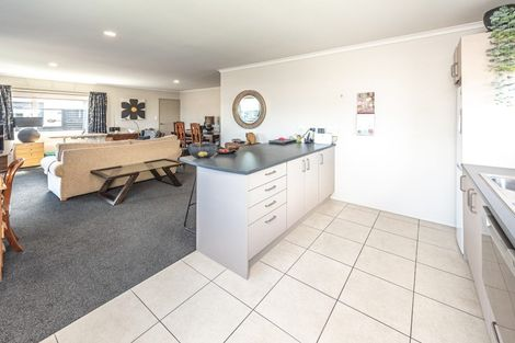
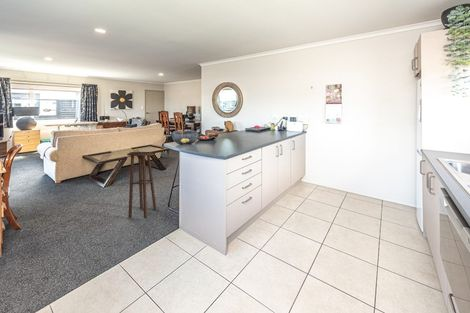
+ stool (141, 183)
